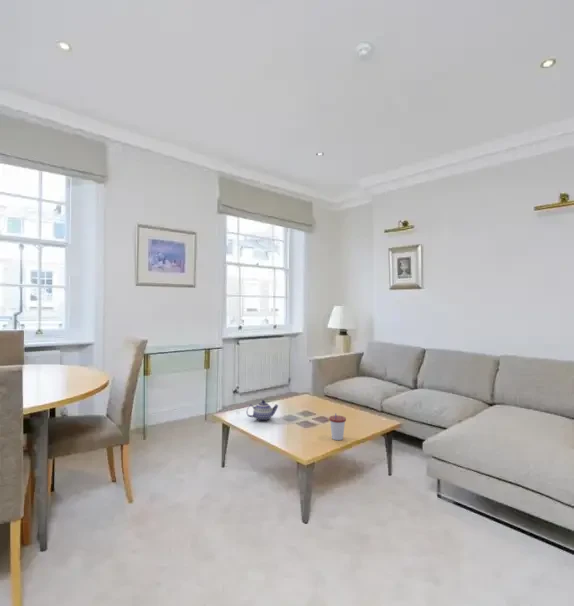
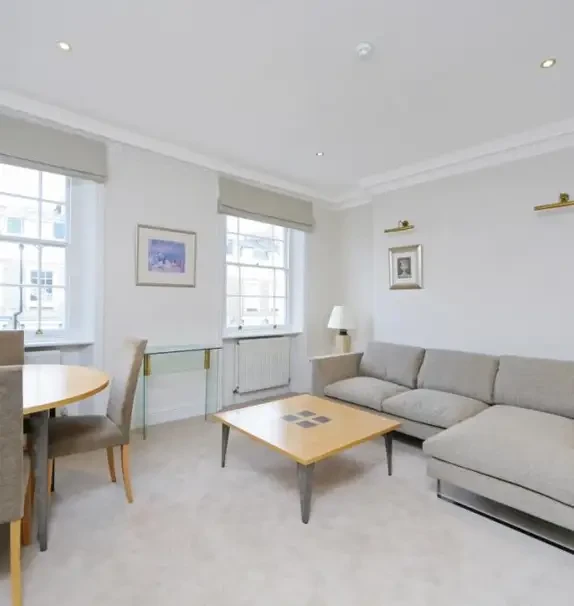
- teapot (262, 409)
- cup (337, 425)
